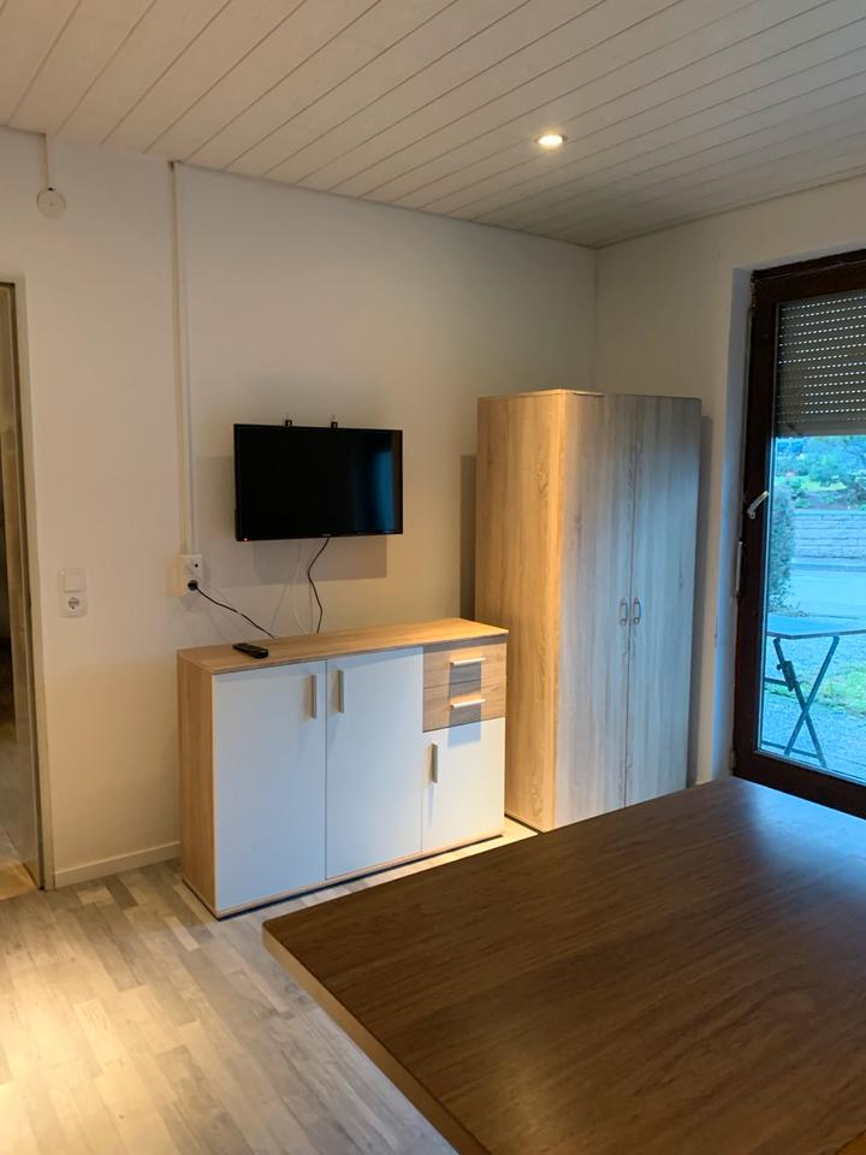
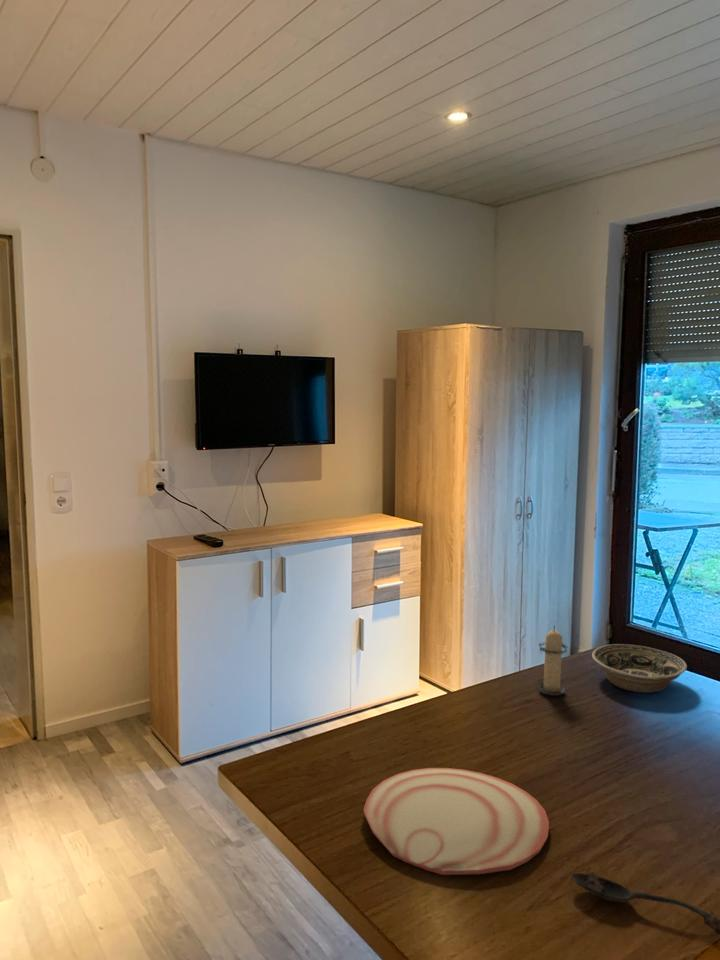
+ bowl (638, 670)
+ spoon (651, 900)
+ plate (455, 807)
+ candle (552, 658)
